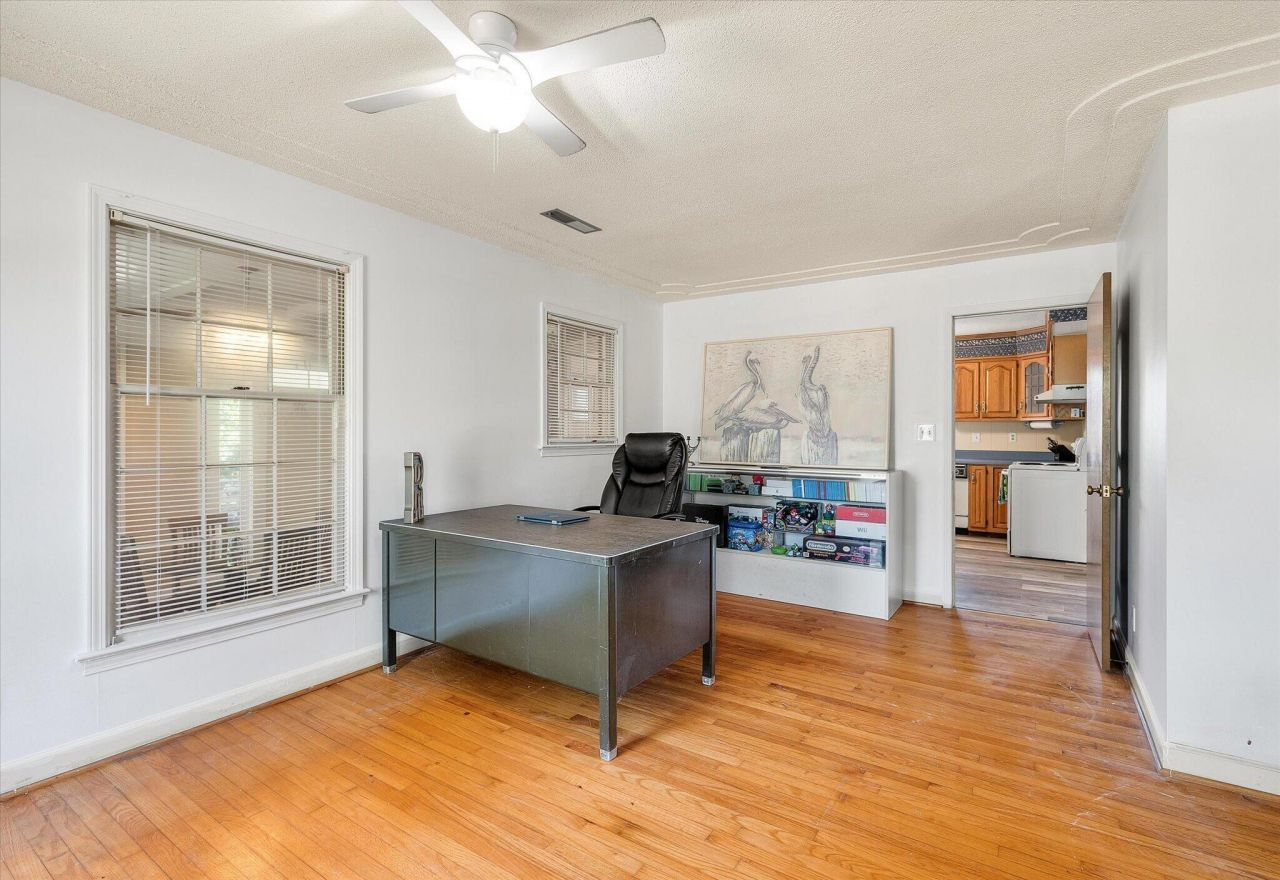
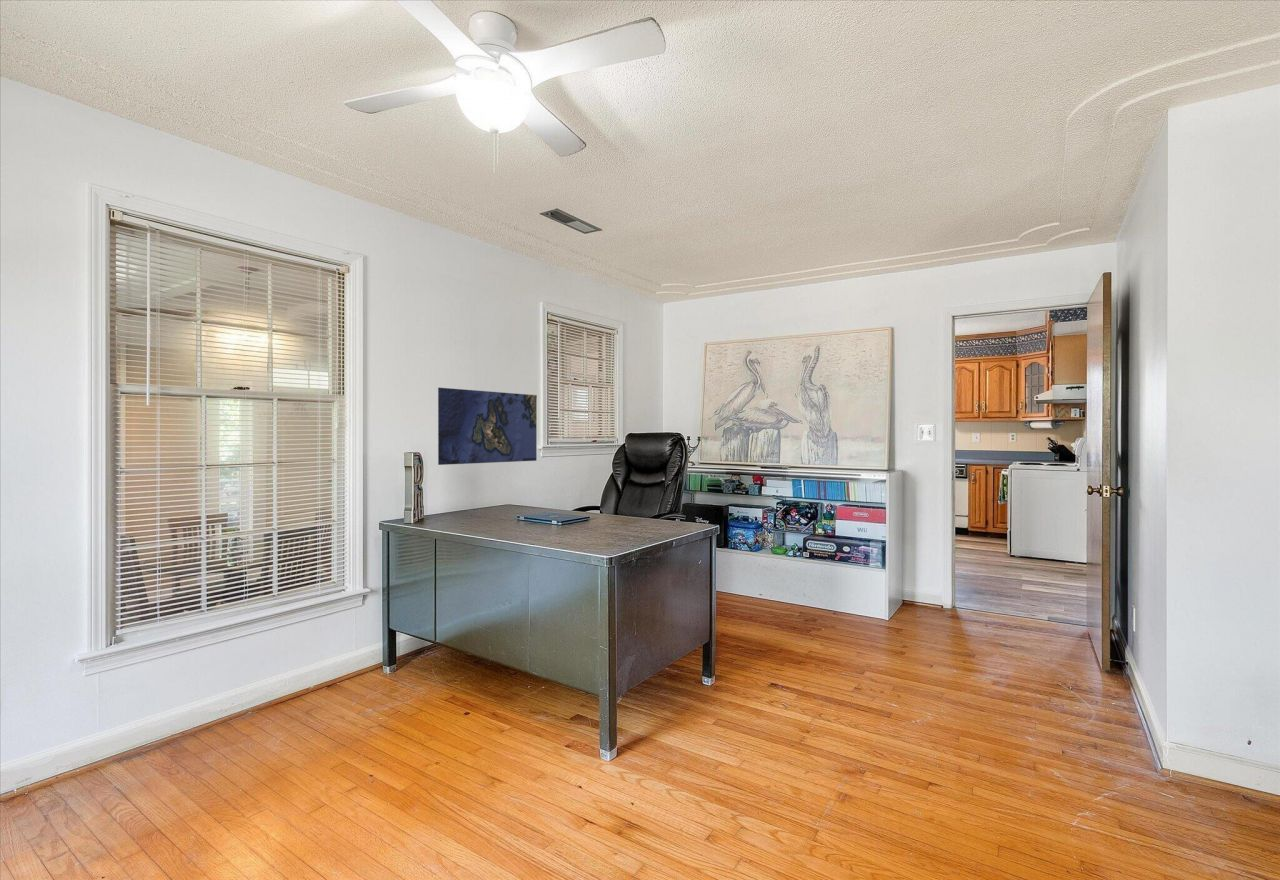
+ map (492, 427)
